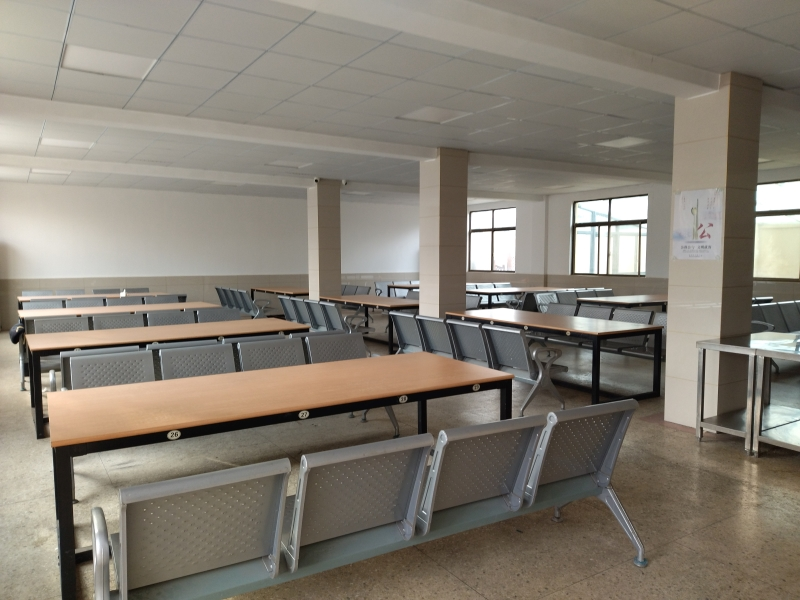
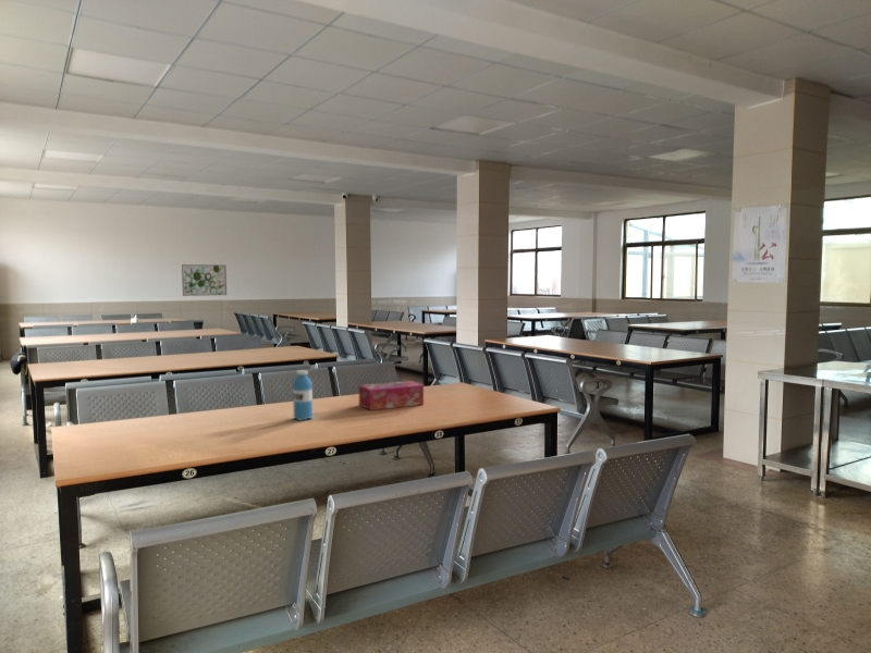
+ wall art (205, 280)
+ water bottle (303, 394)
+ tissue box (391, 394)
